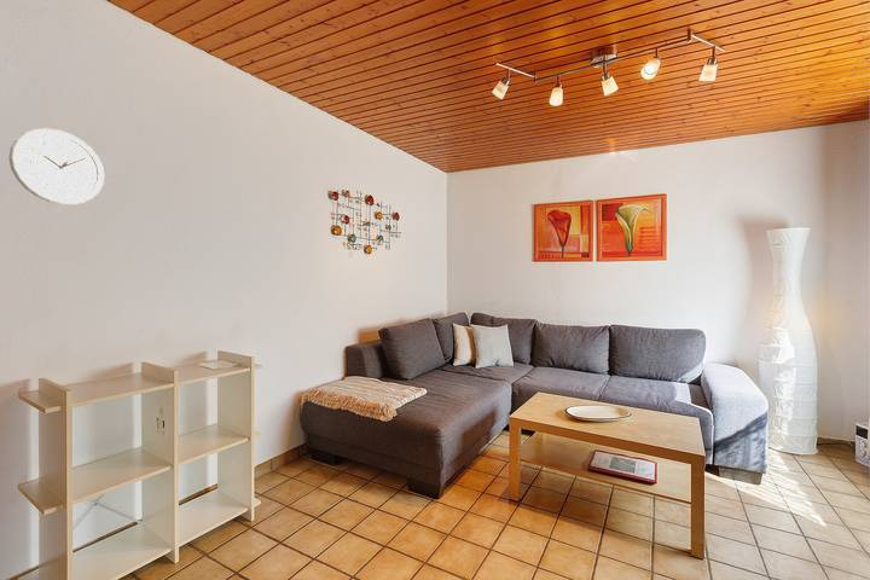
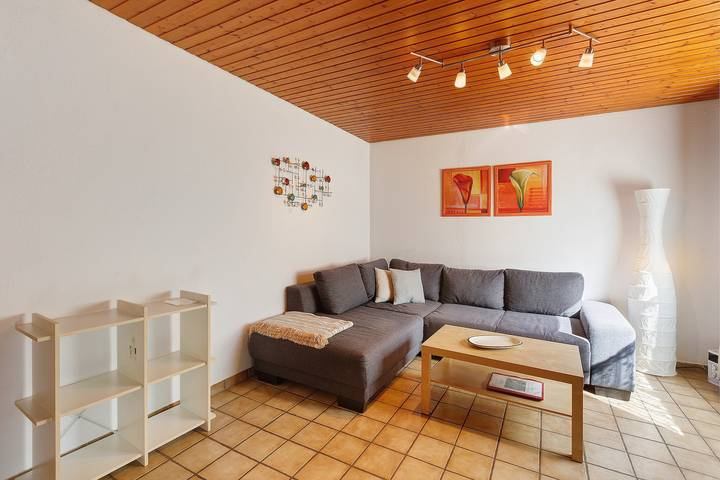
- wall clock (60, 167)
